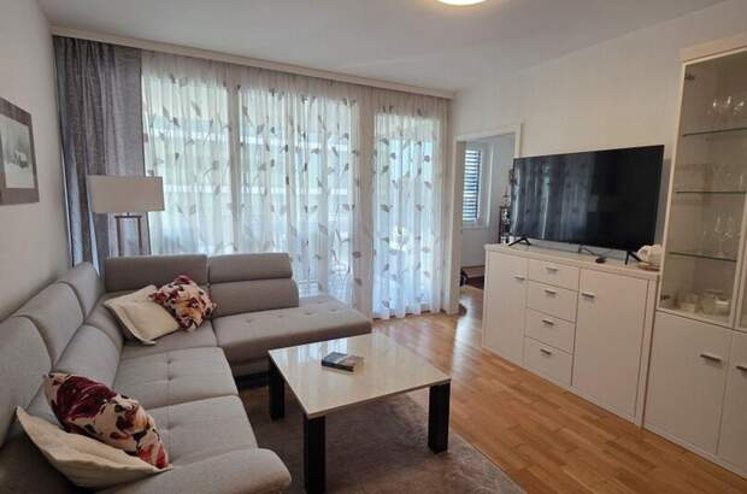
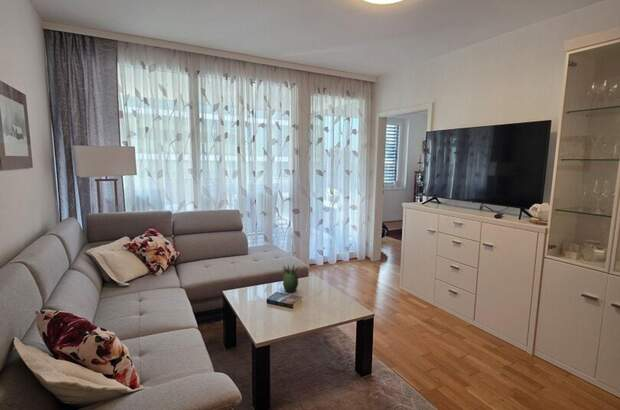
+ succulent plant (290, 278)
